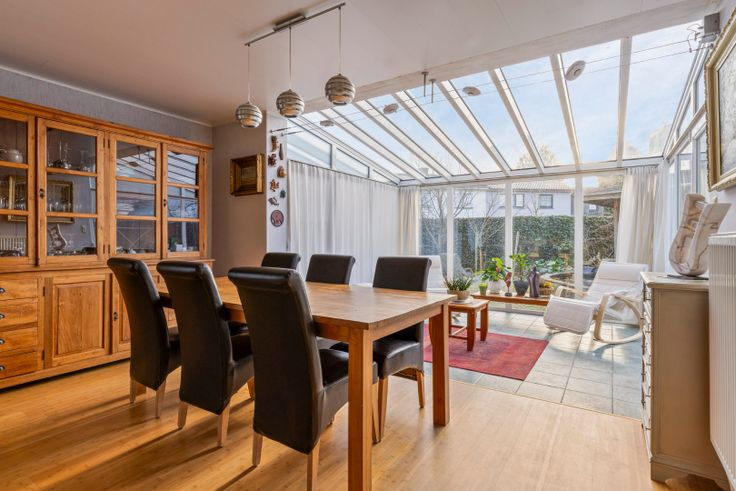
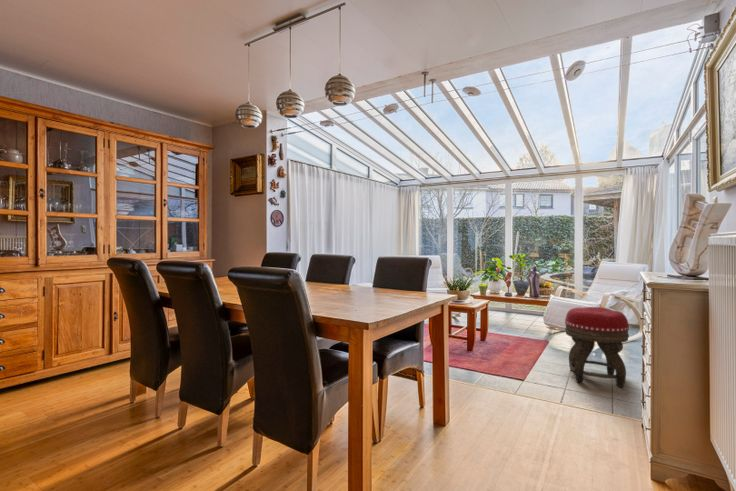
+ footstool (594, 343)
